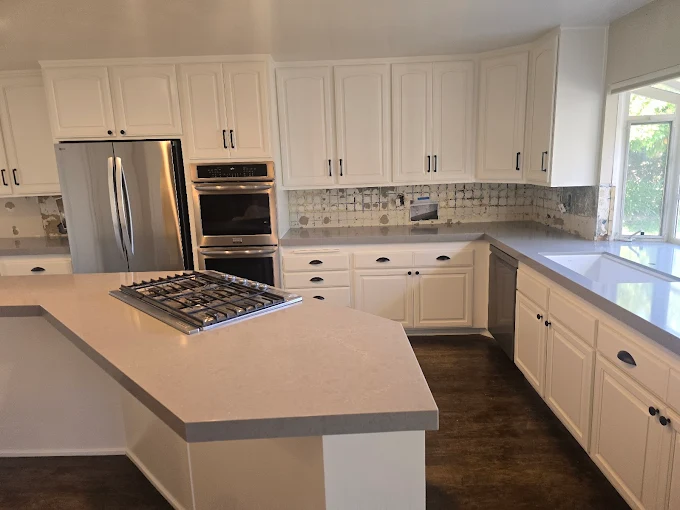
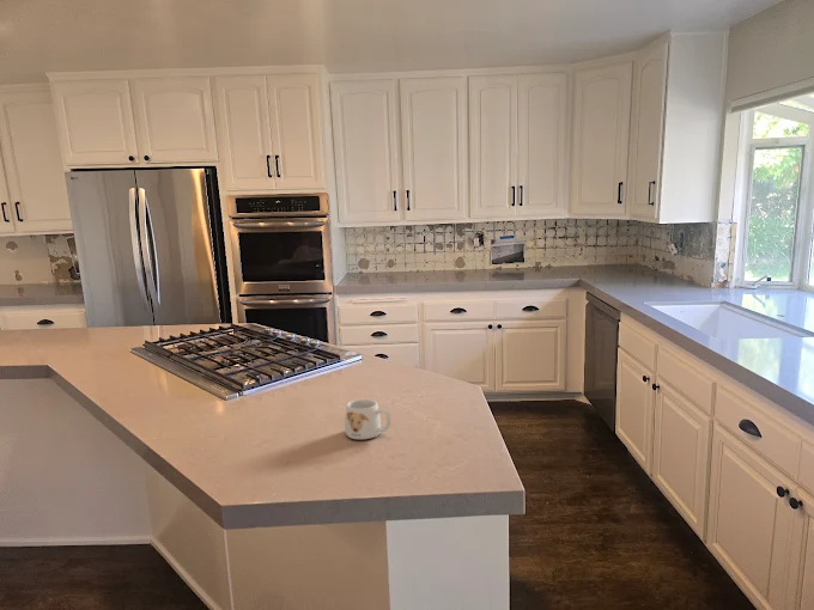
+ mug (367, 419)
